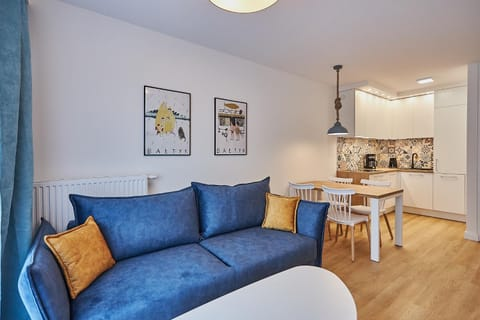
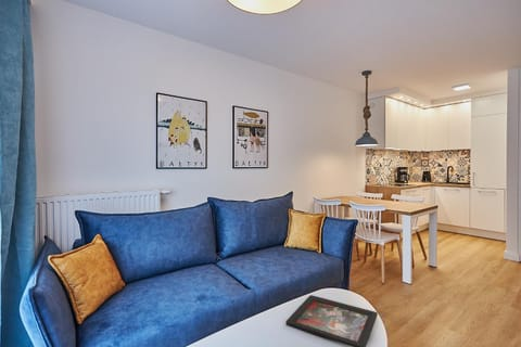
+ decorative tray (332, 318)
